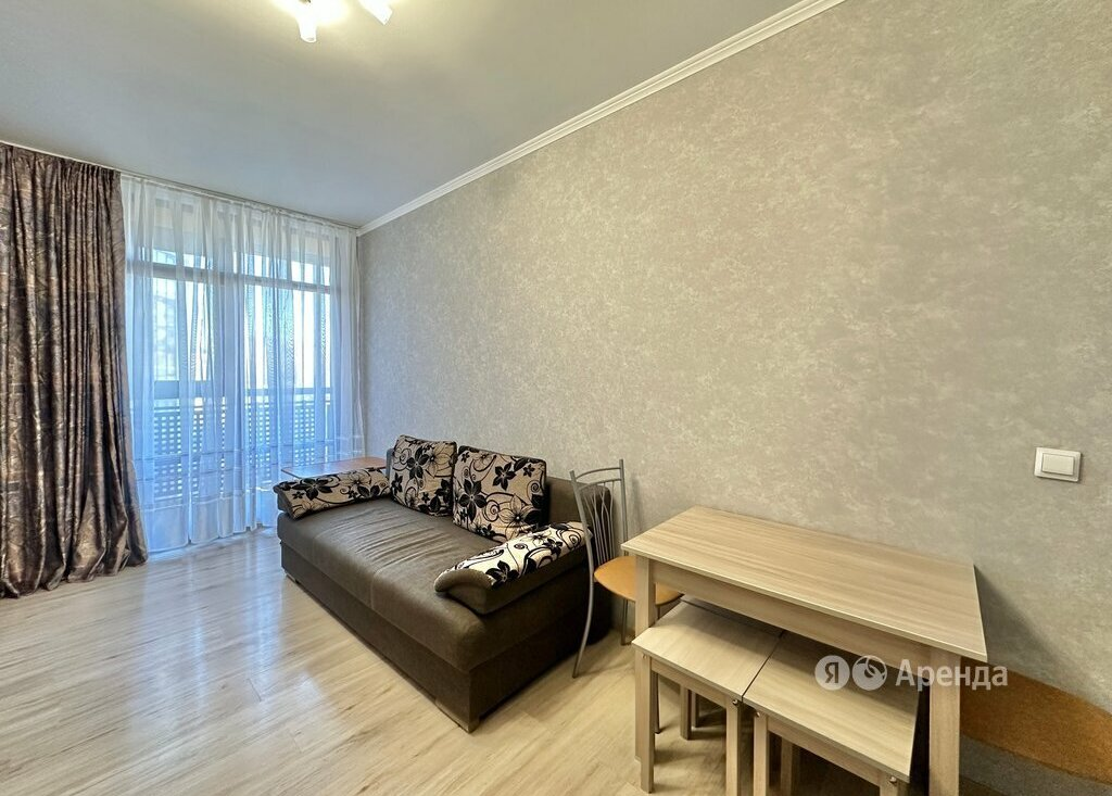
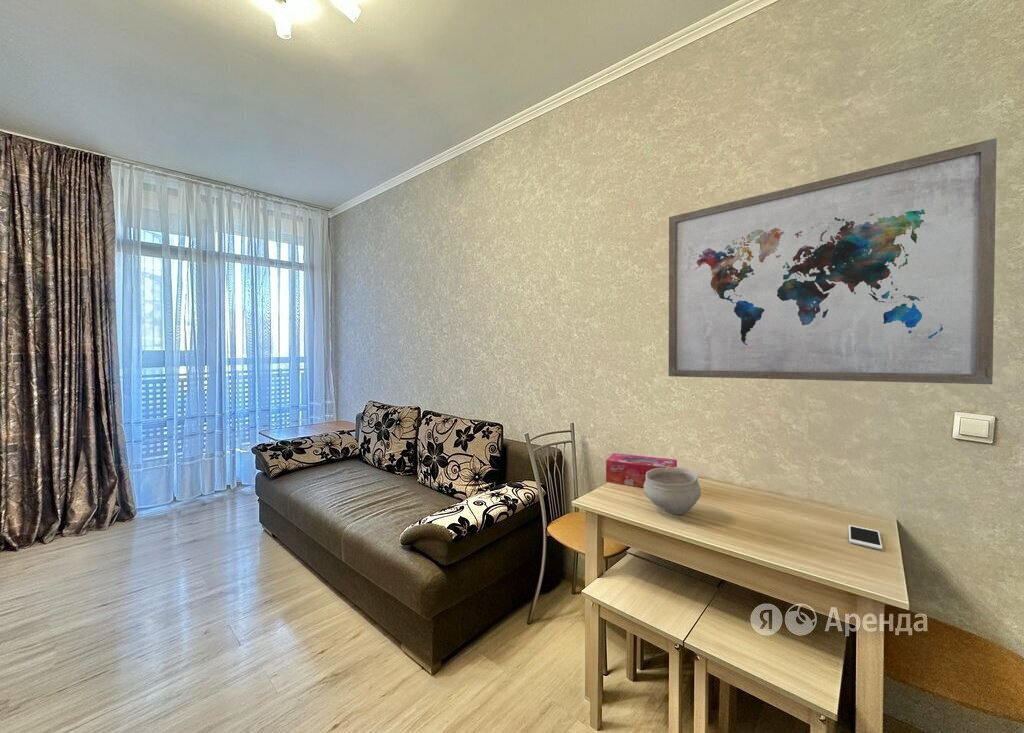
+ wall art (797, 283)
+ tissue box (641, 470)
+ cell phone (864, 536)
+ bowl (671, 491)
